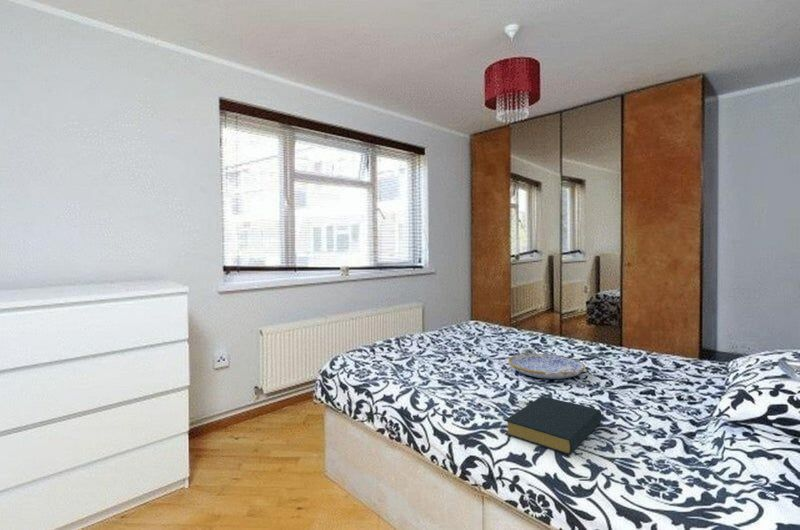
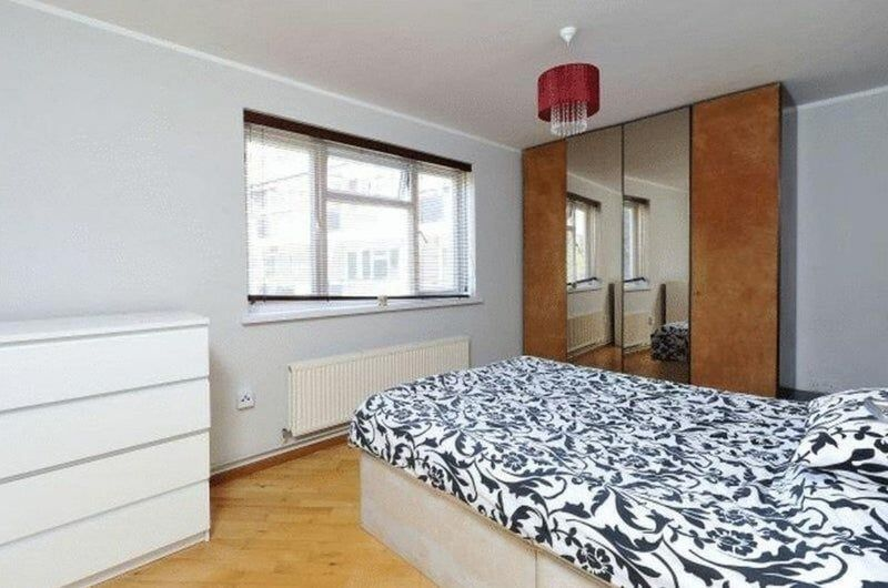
- hardback book (554, 421)
- serving tray (545, 363)
